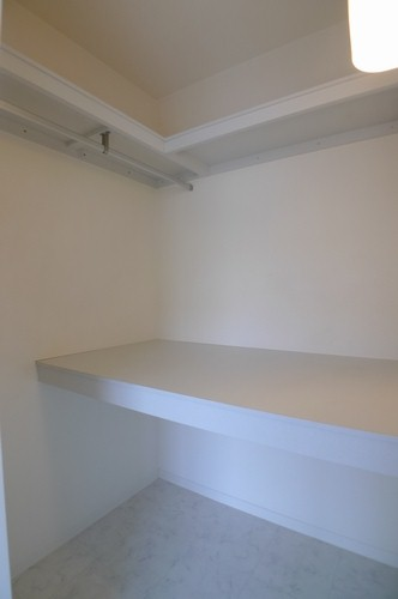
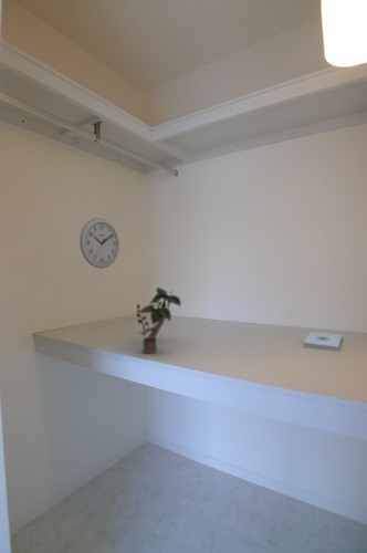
+ notepad (323, 340)
+ wall clock (101, 243)
+ potted plant (165, 316)
